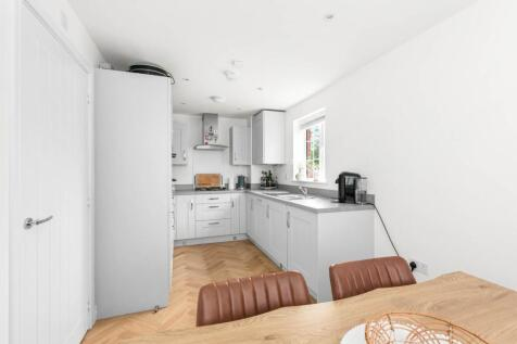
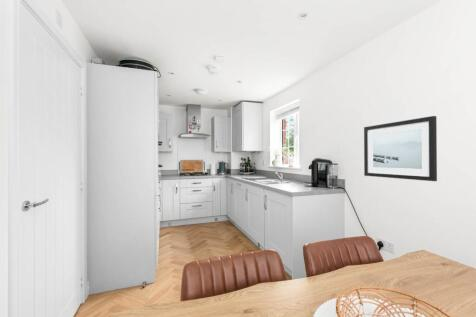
+ wall art (395, 150)
